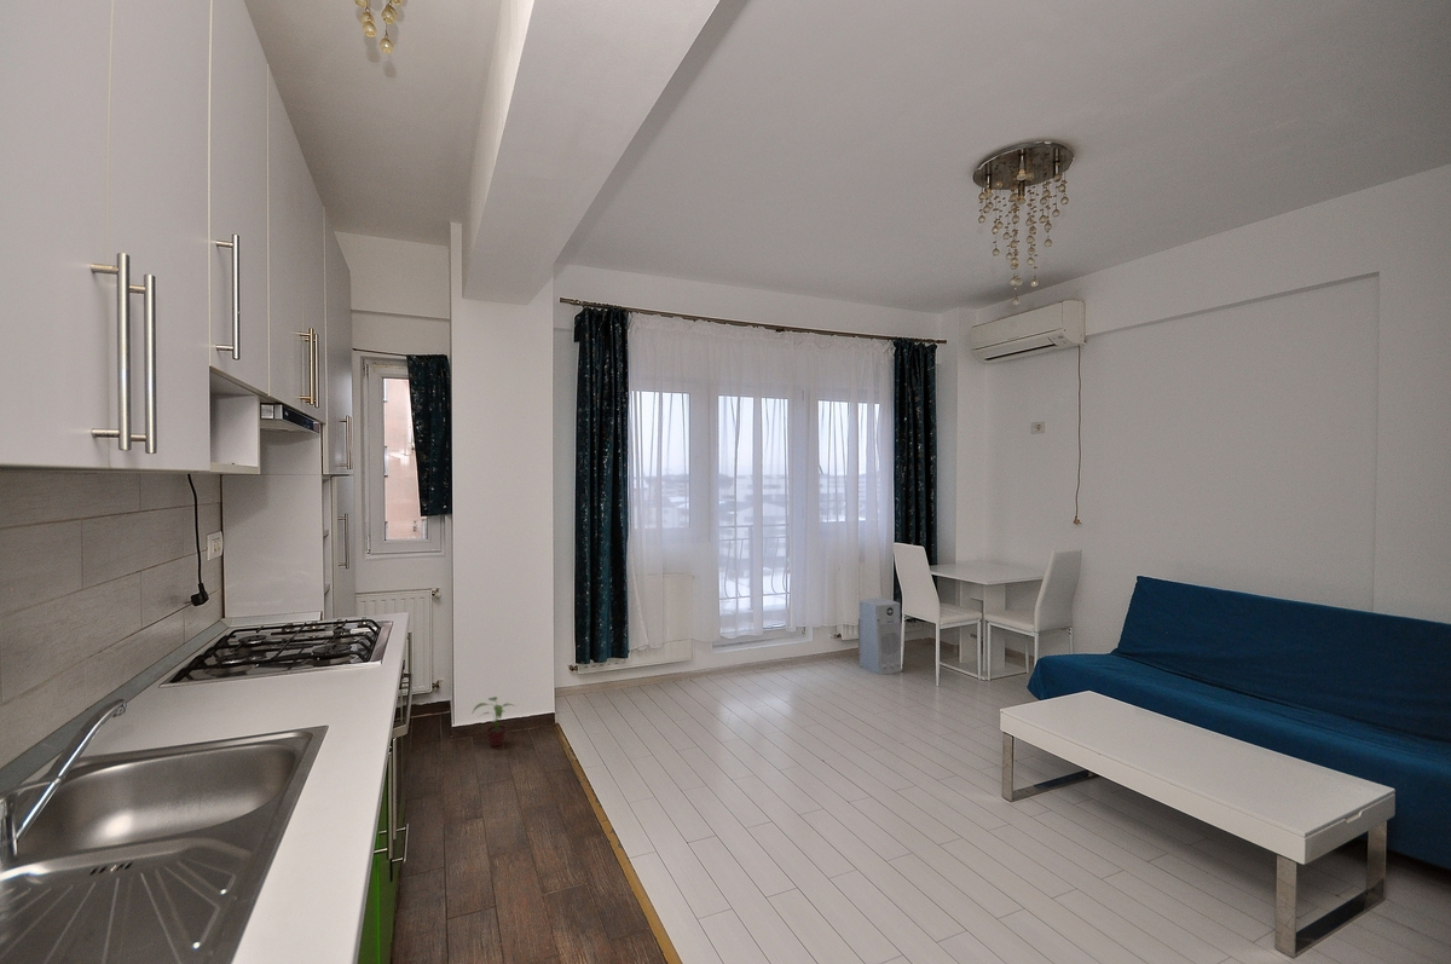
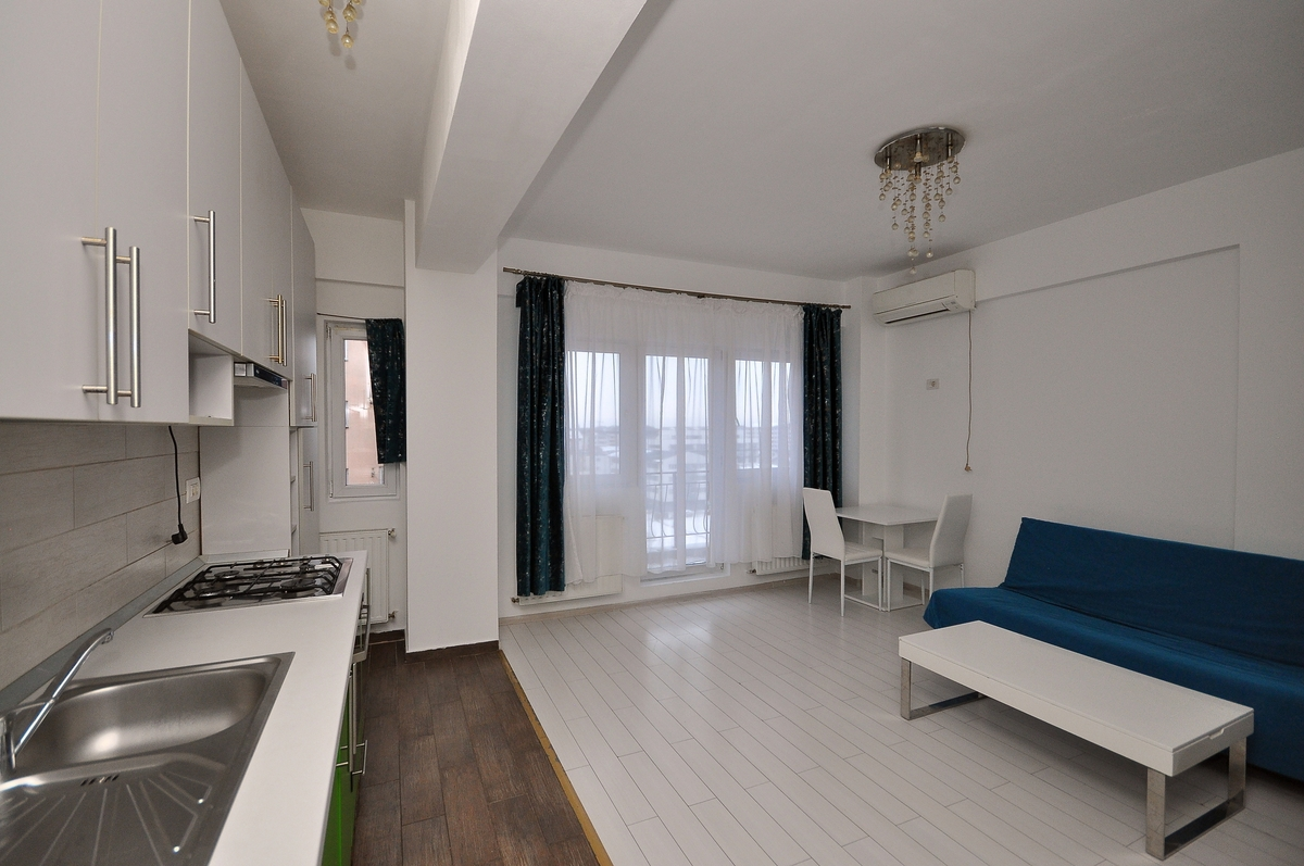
- potted plant (495, 722)
- air purifier (879, 634)
